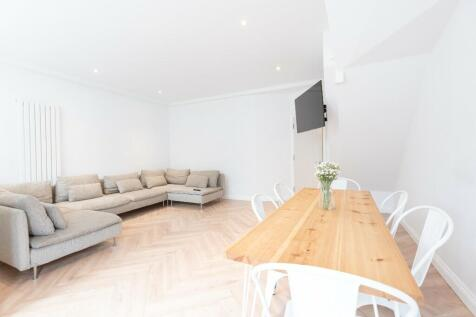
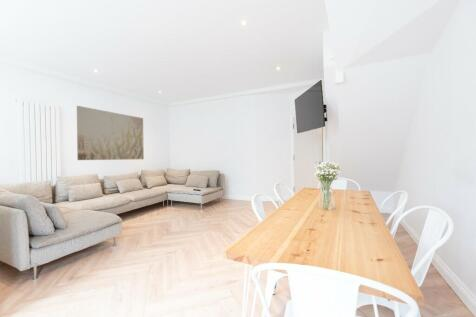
+ wall art (114, 136)
